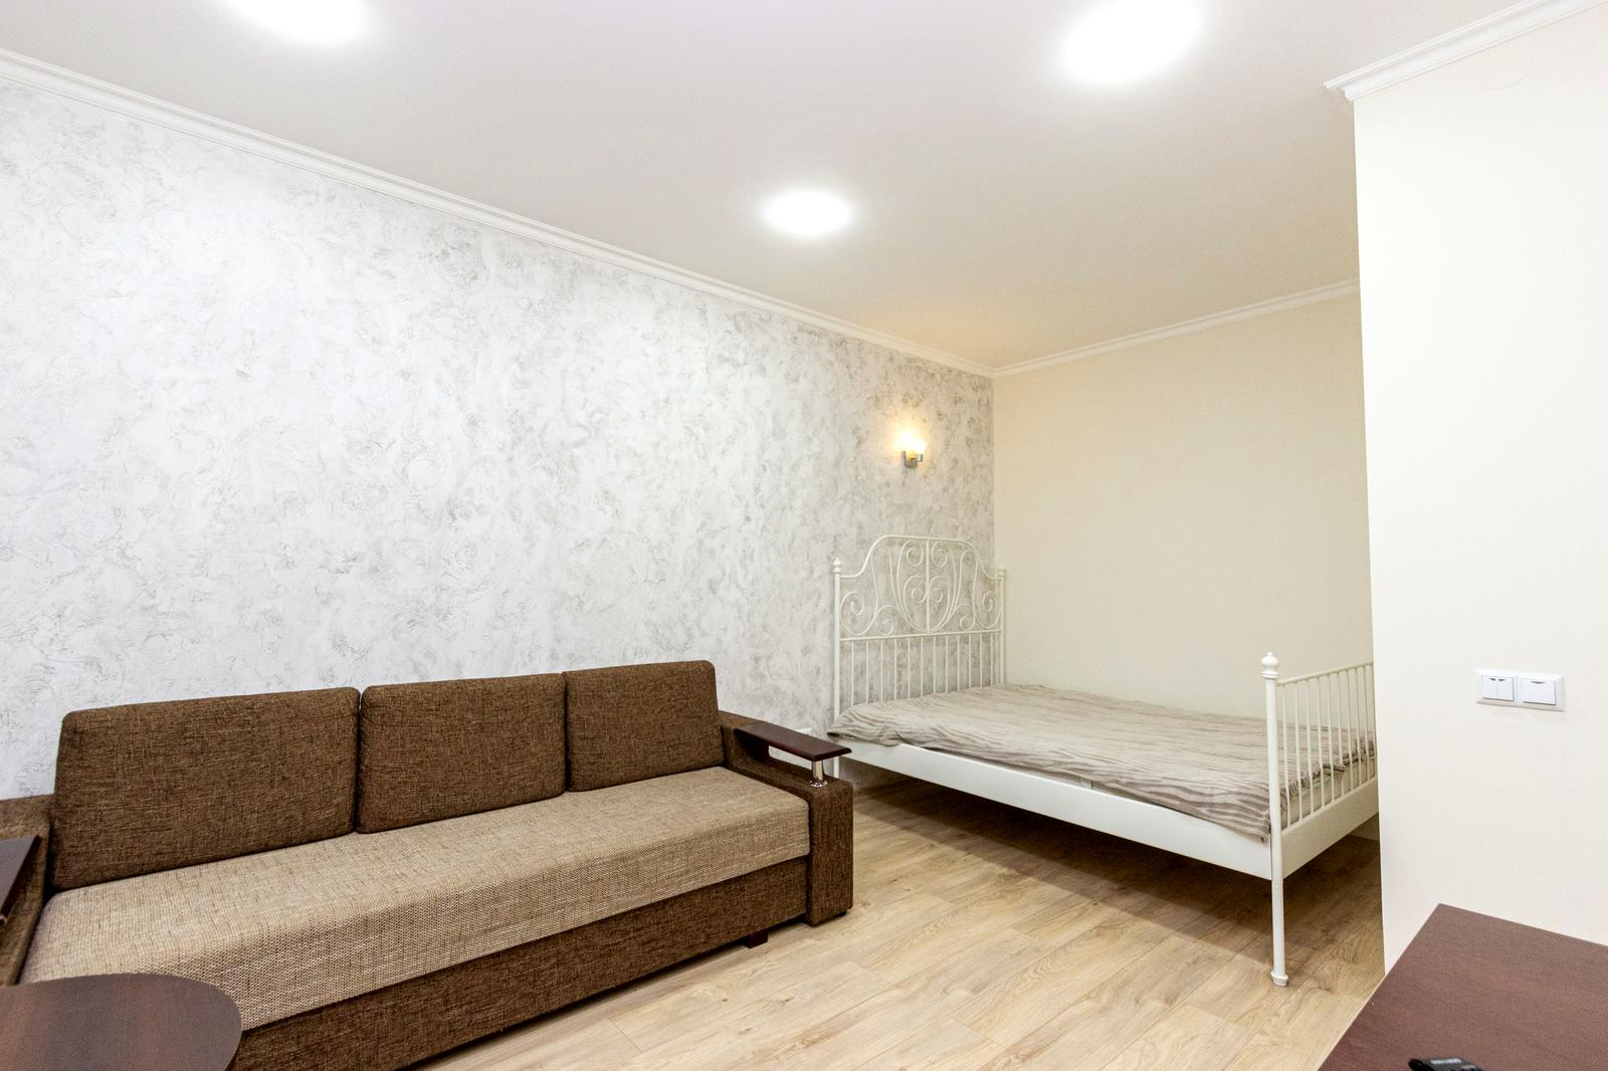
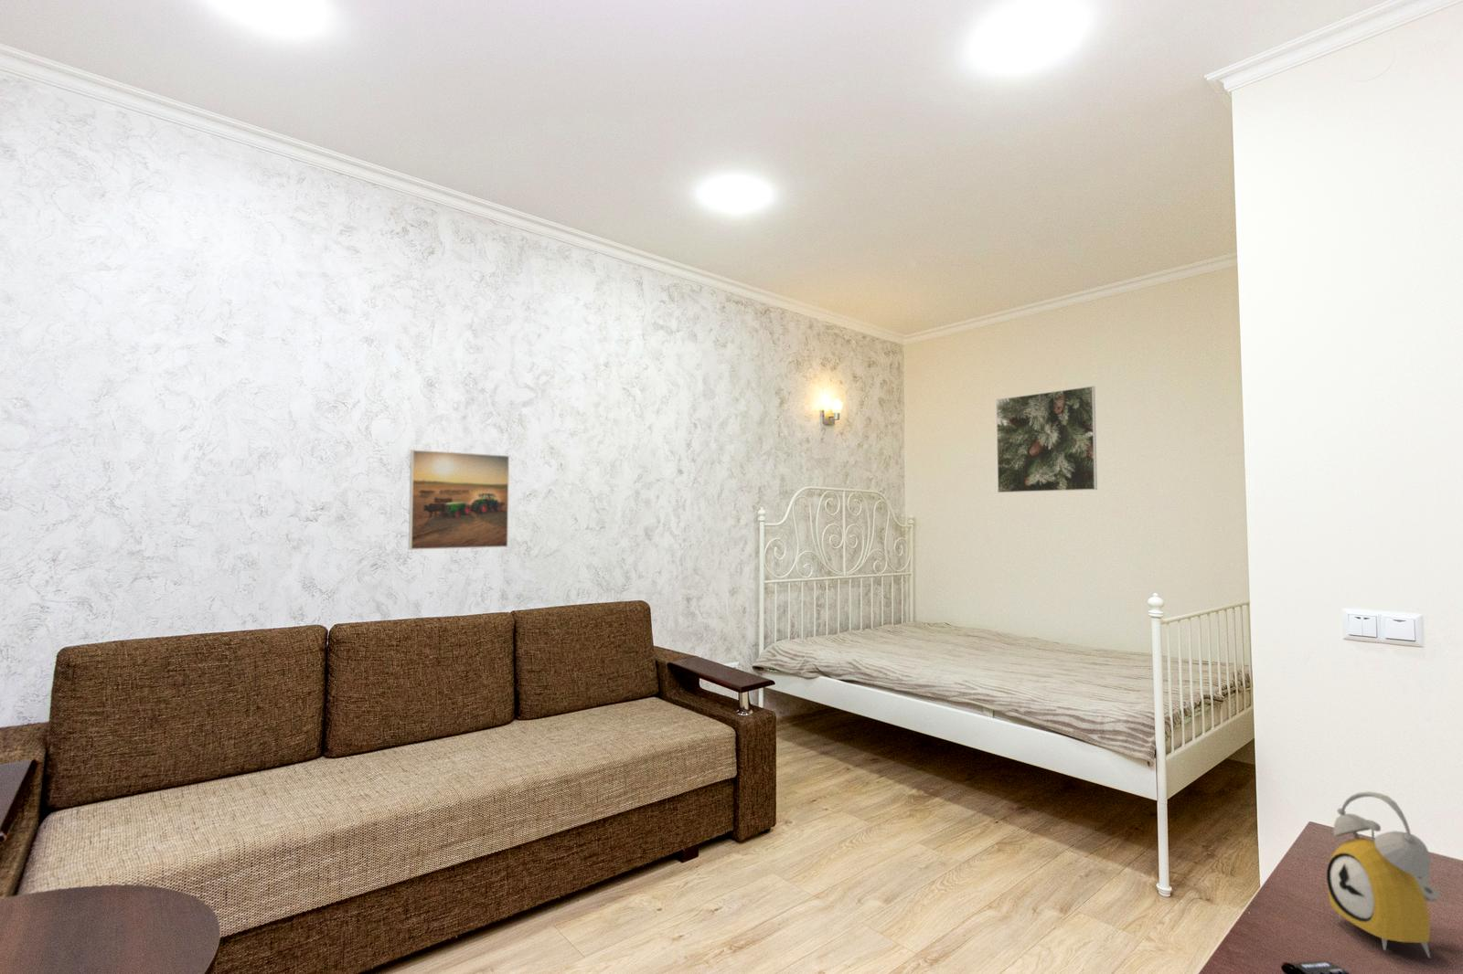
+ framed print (1043, 441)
+ alarm clock (1393, 863)
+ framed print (461, 500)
